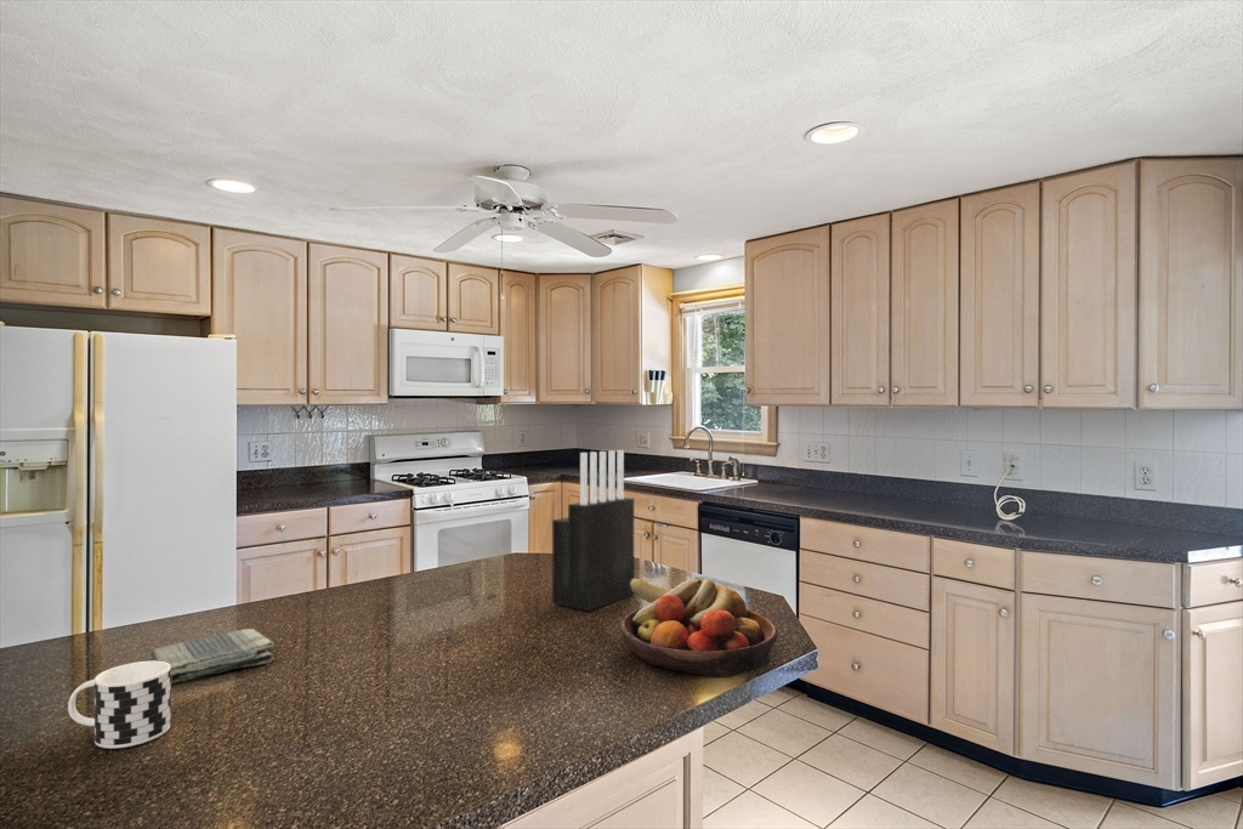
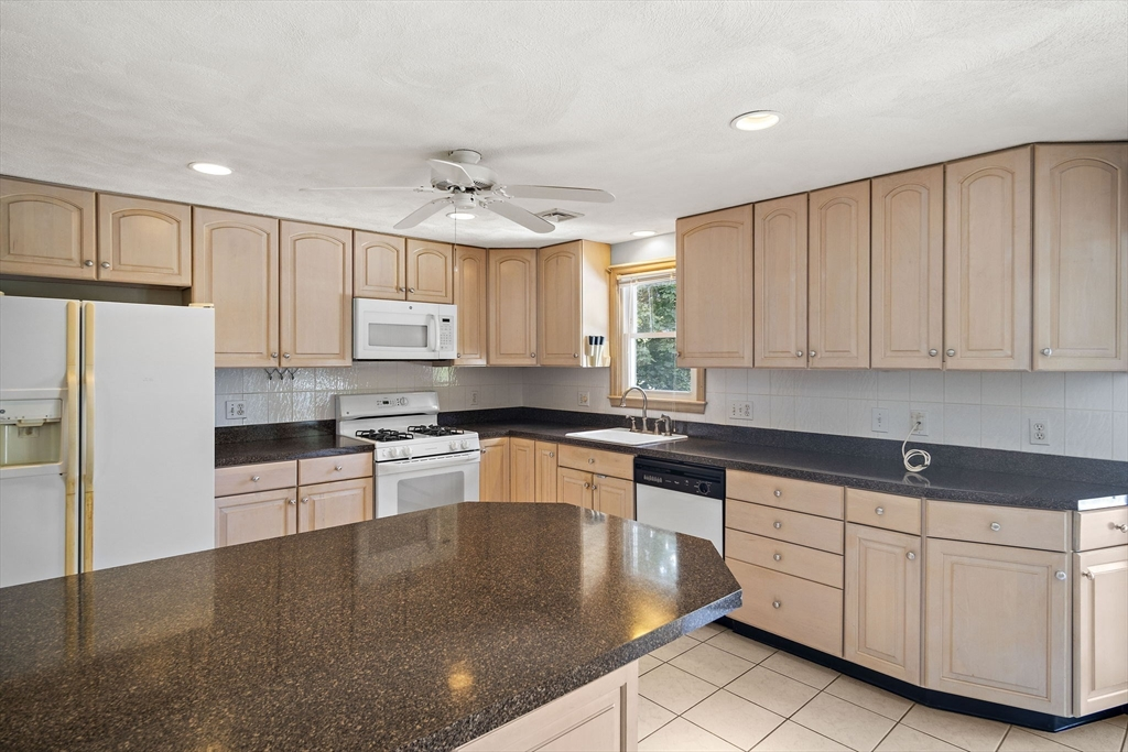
- fruit bowl (696, 618)
- dish towel (212, 651)
- knife block (590, 524)
- cup (120, 704)
